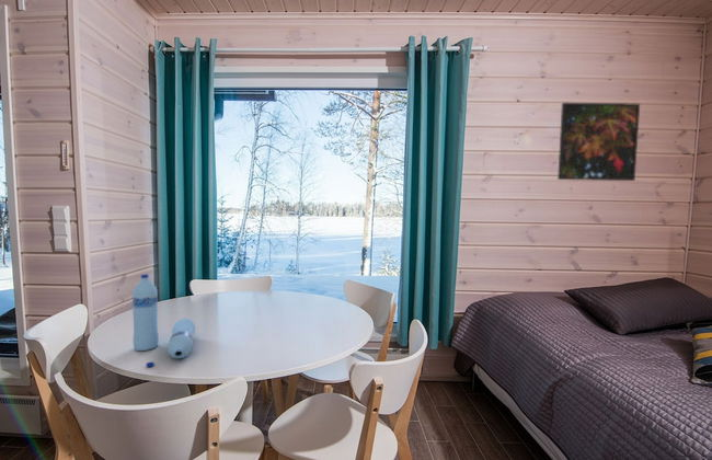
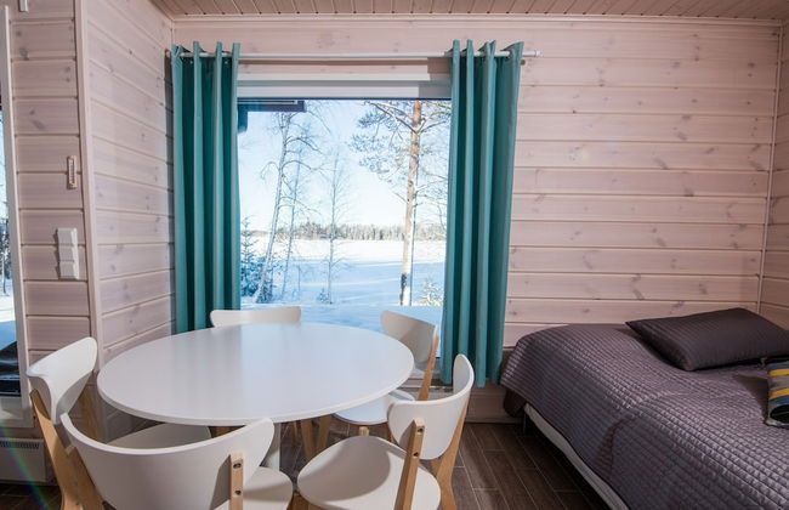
- water bottle (179, 320)
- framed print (598, 141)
